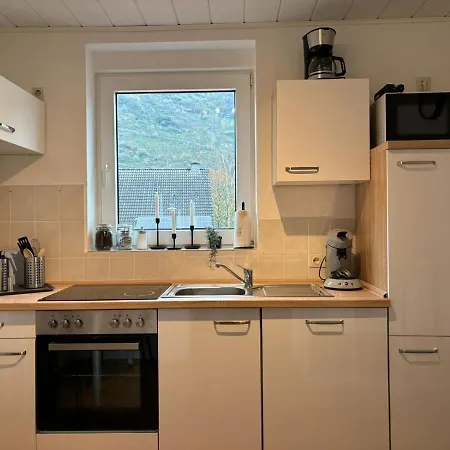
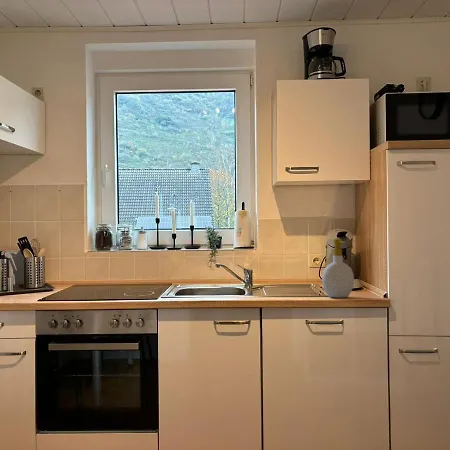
+ soap bottle (338, 268)
